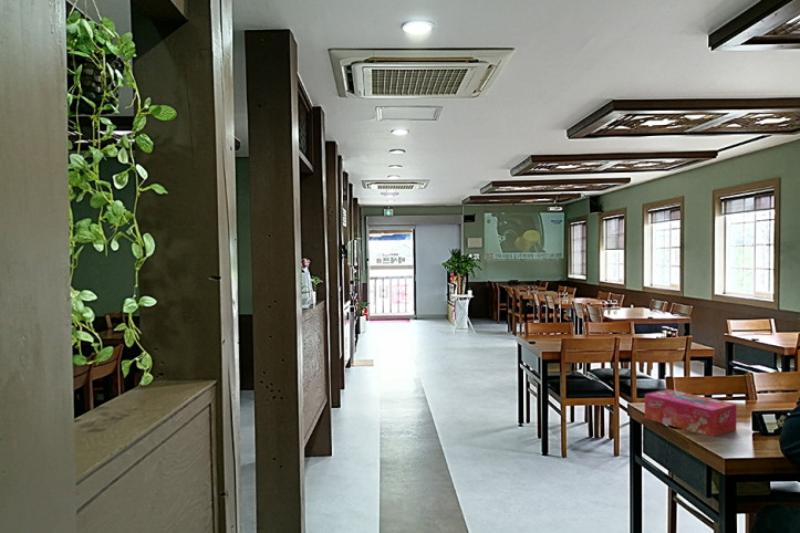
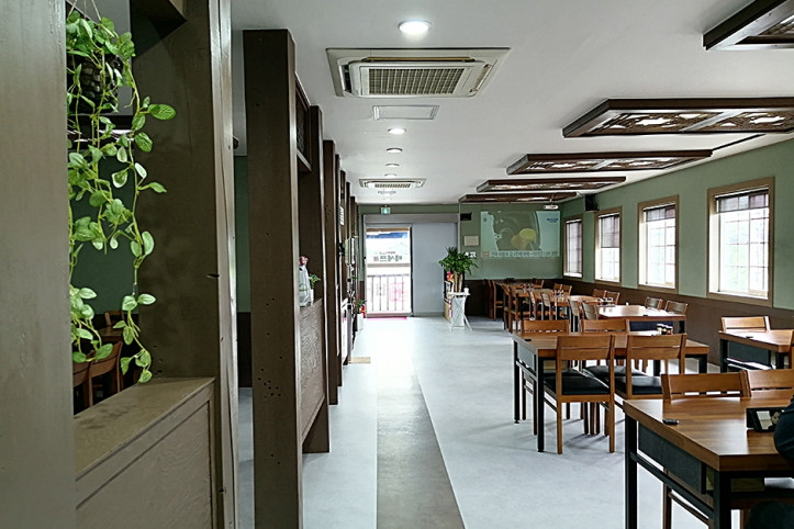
- tissue box (688, 411)
